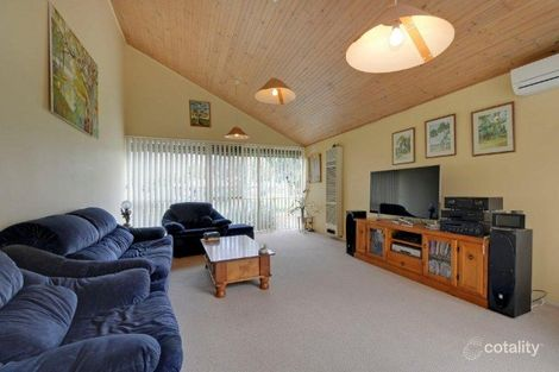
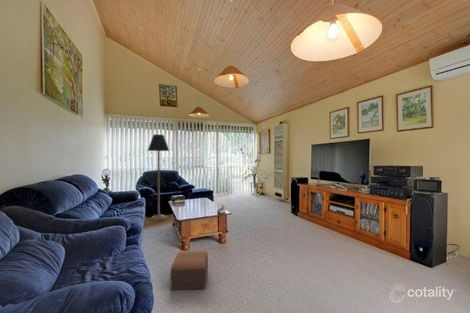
+ floor lamp (158, 176)
+ footstool (190, 268)
